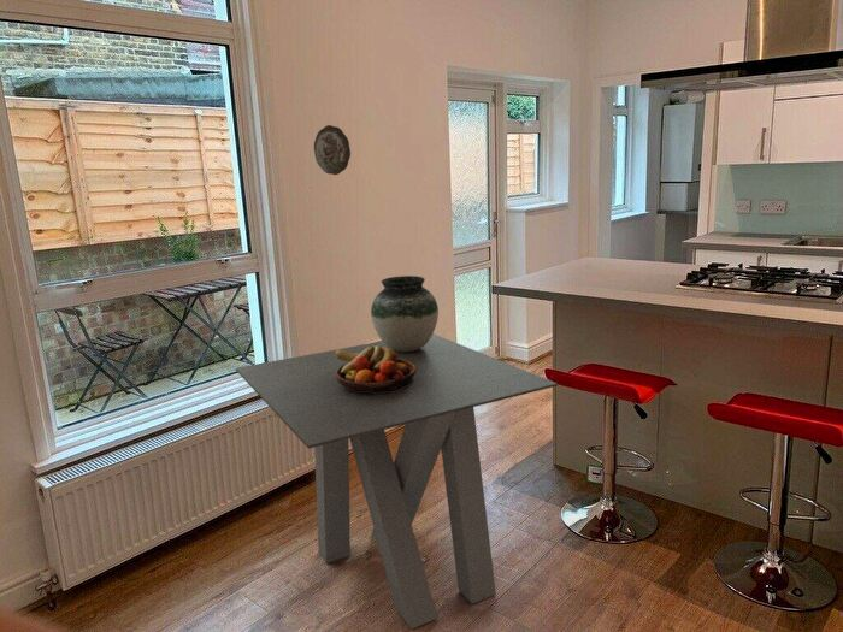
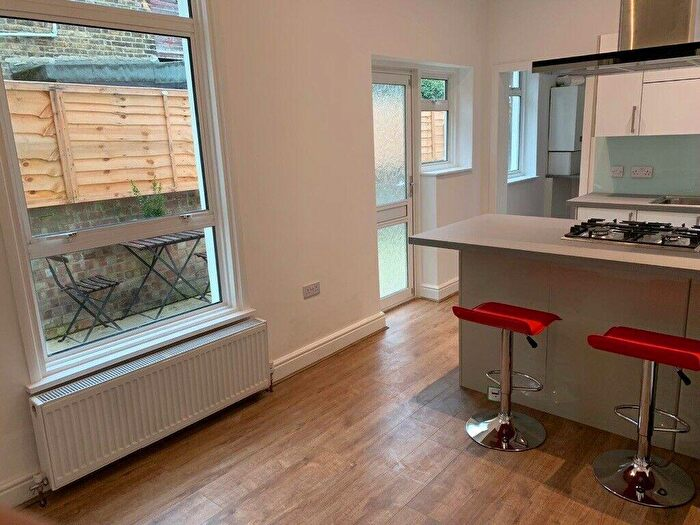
- fruit bowl (375, 366)
- decorative plate (331, 149)
- vase (405, 313)
- dining table (390, 478)
